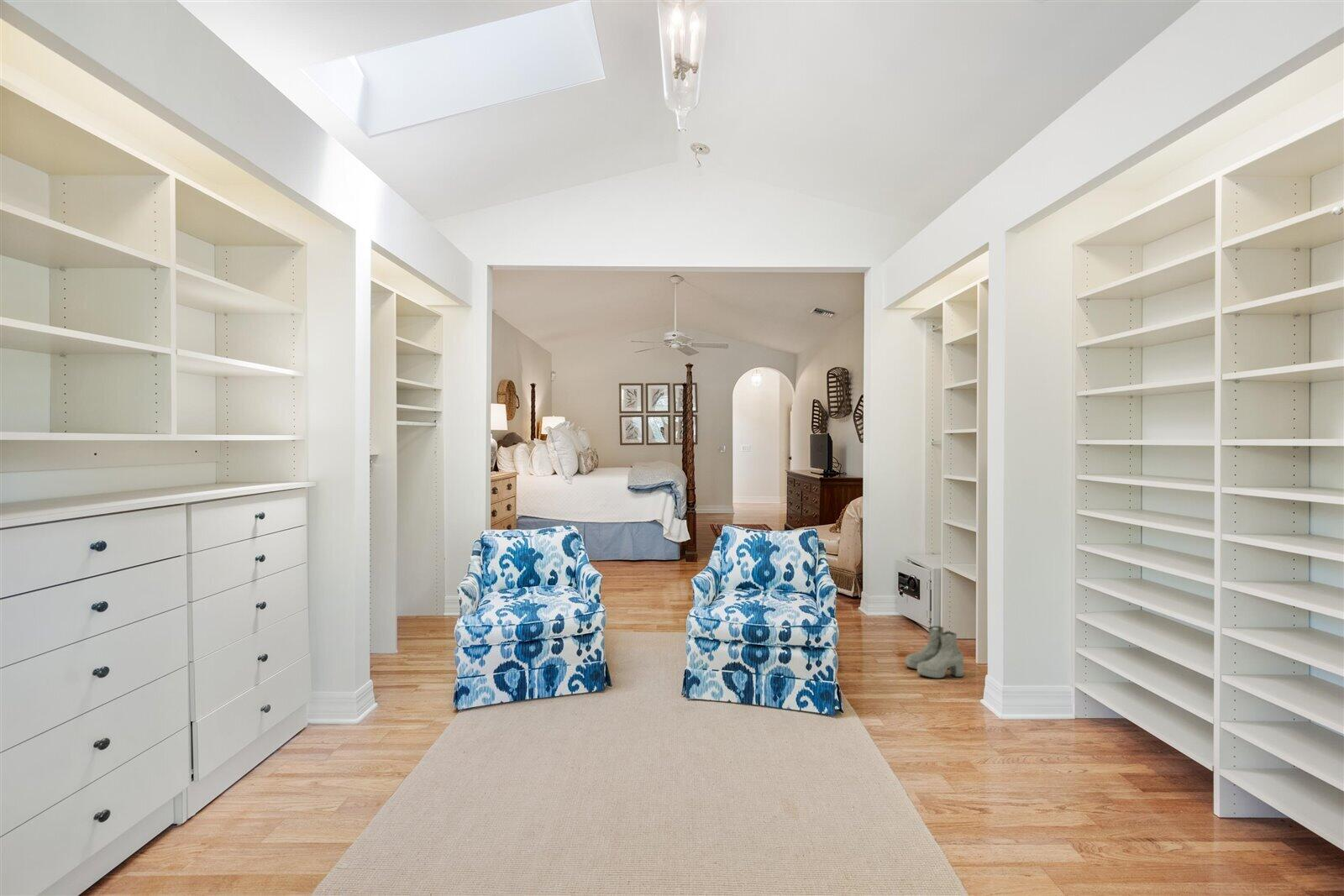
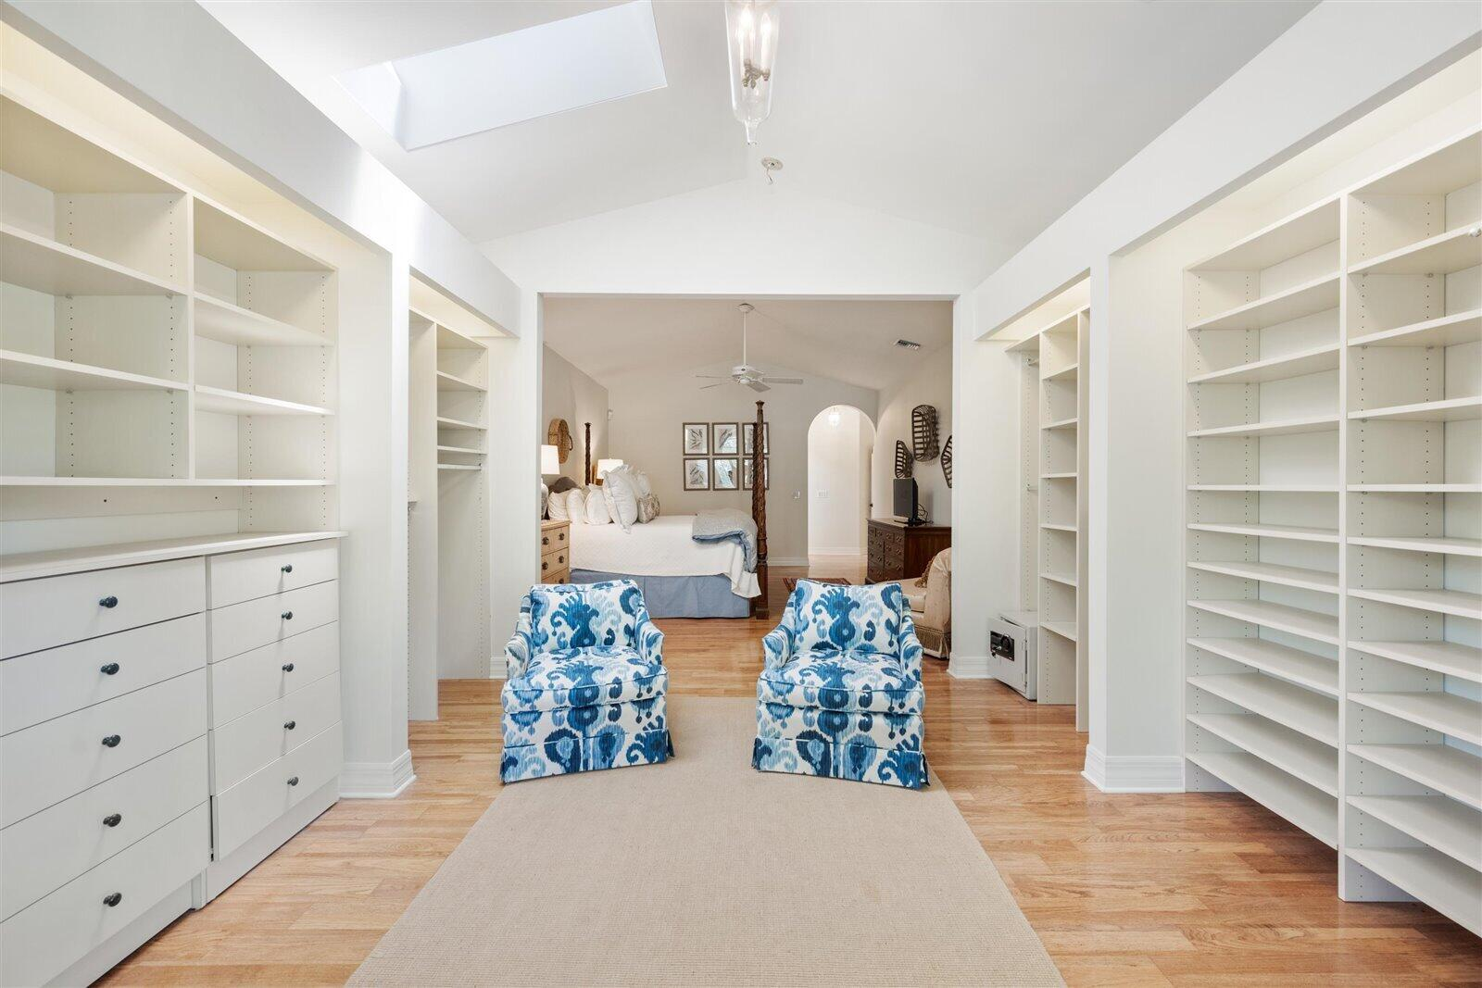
- boots (934, 650)
